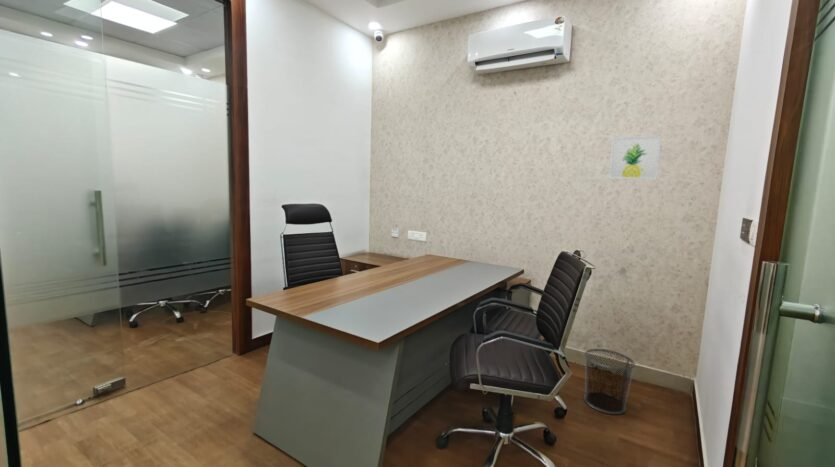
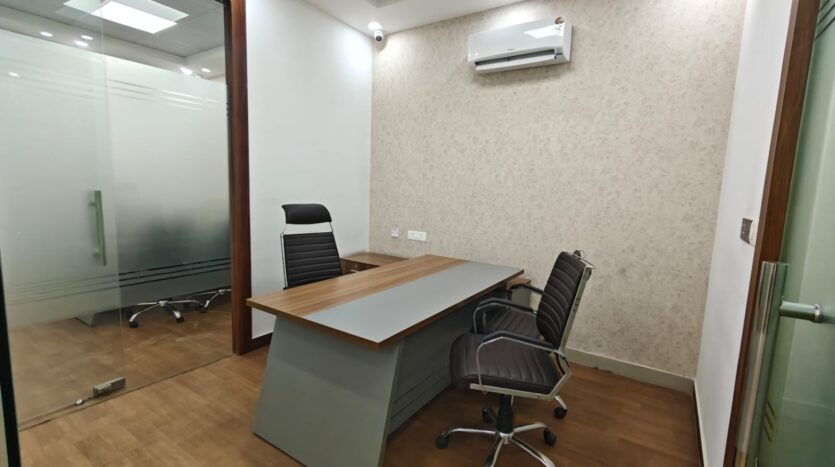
- waste bin (607, 380)
- wall art (634, 158)
